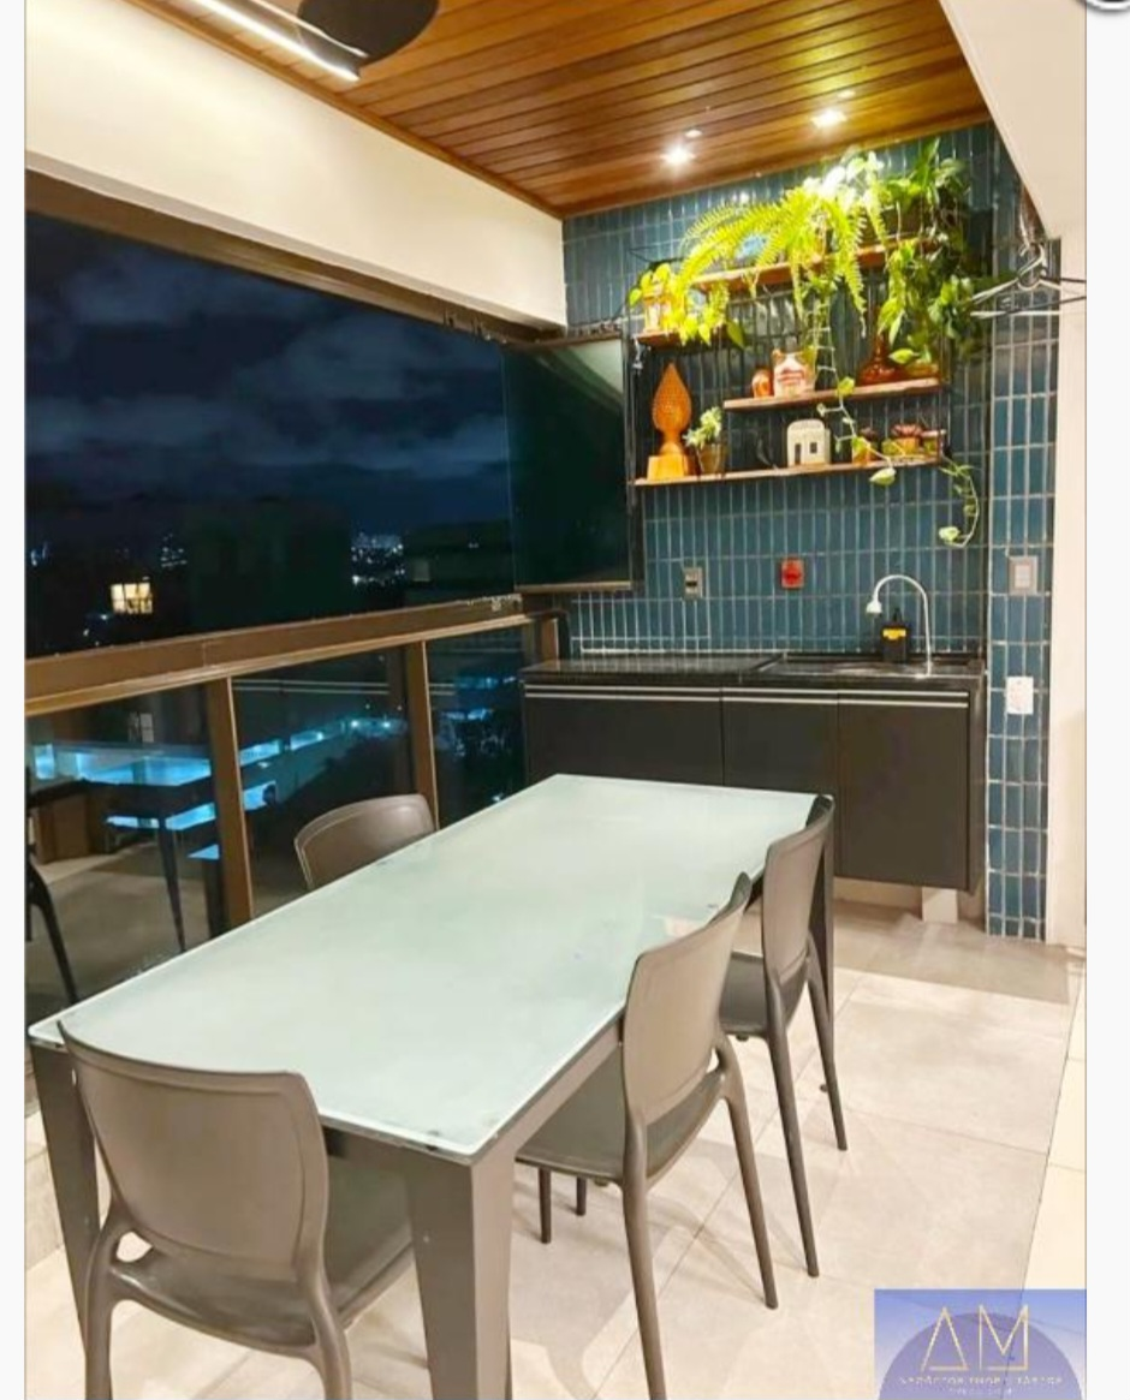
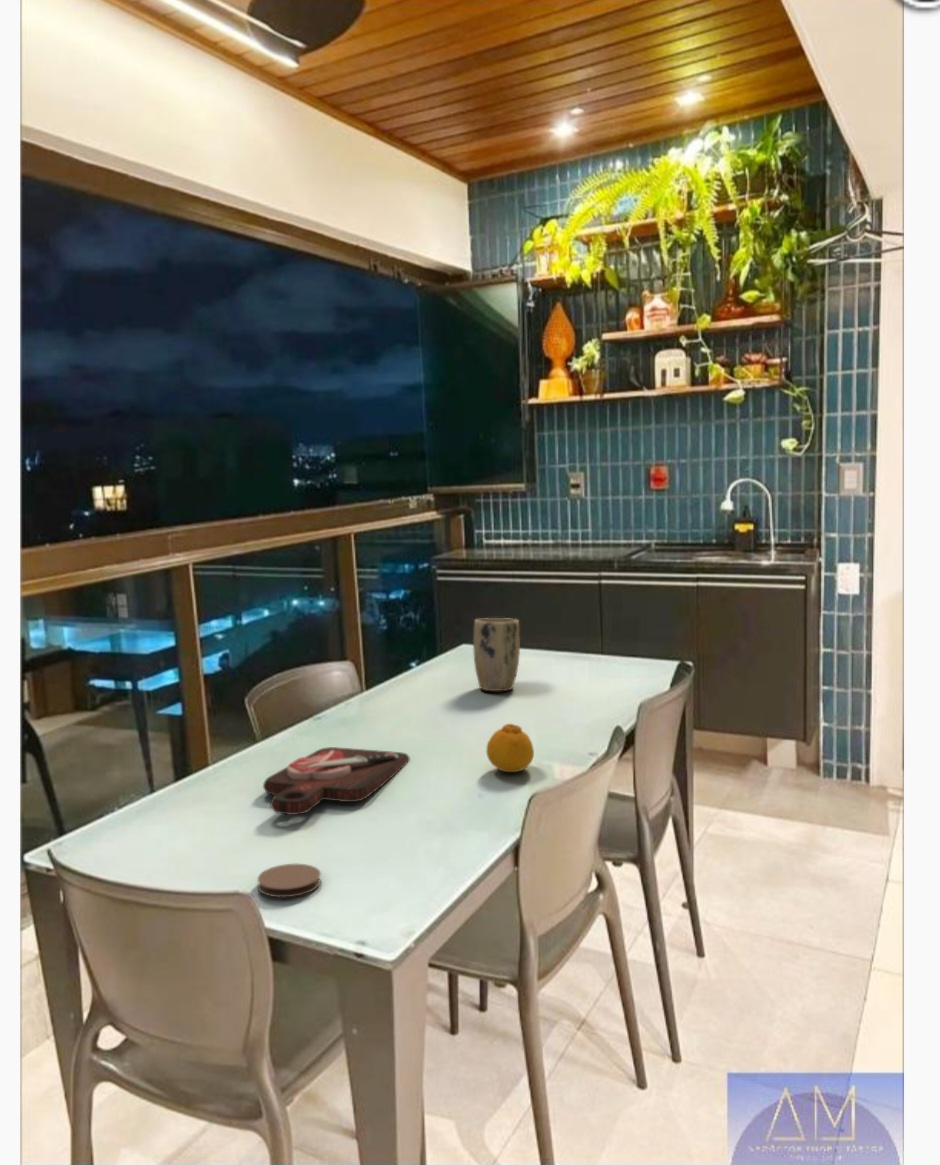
+ fruit (510, 747)
+ coaster (289, 879)
+ plant pot (496, 654)
+ cutting board (330, 771)
